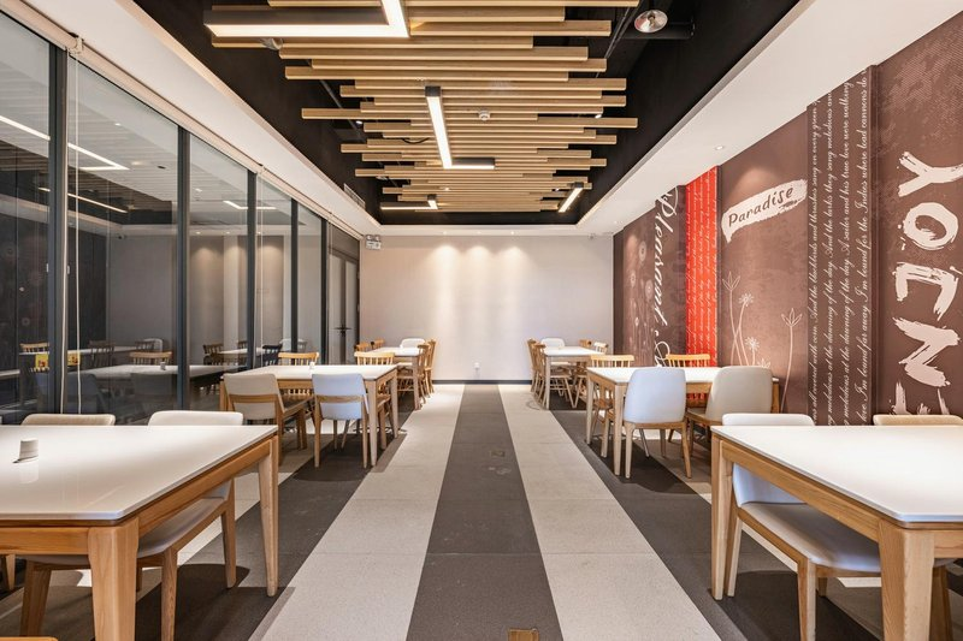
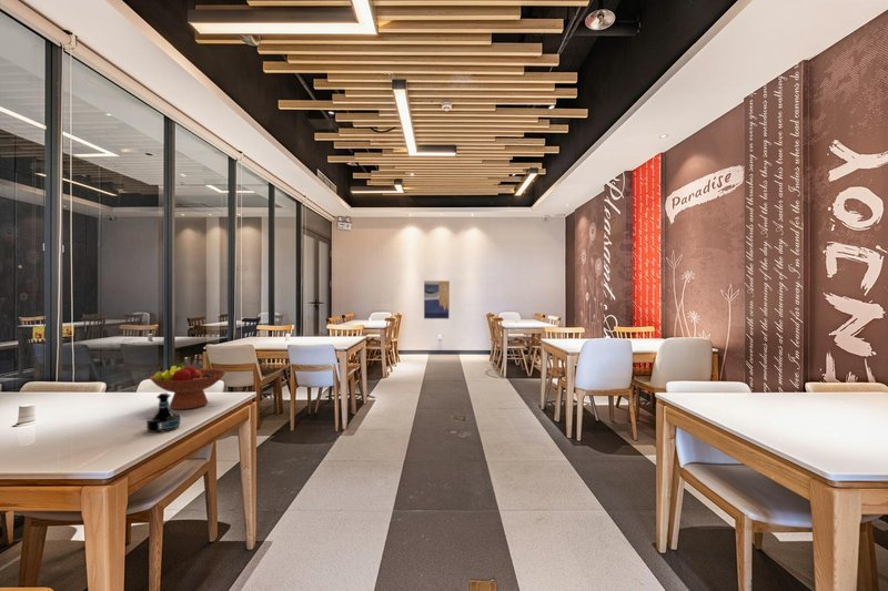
+ tequila bottle (163, 410)
+ wall art (436, 299)
+ fruit bowl (189, 384)
